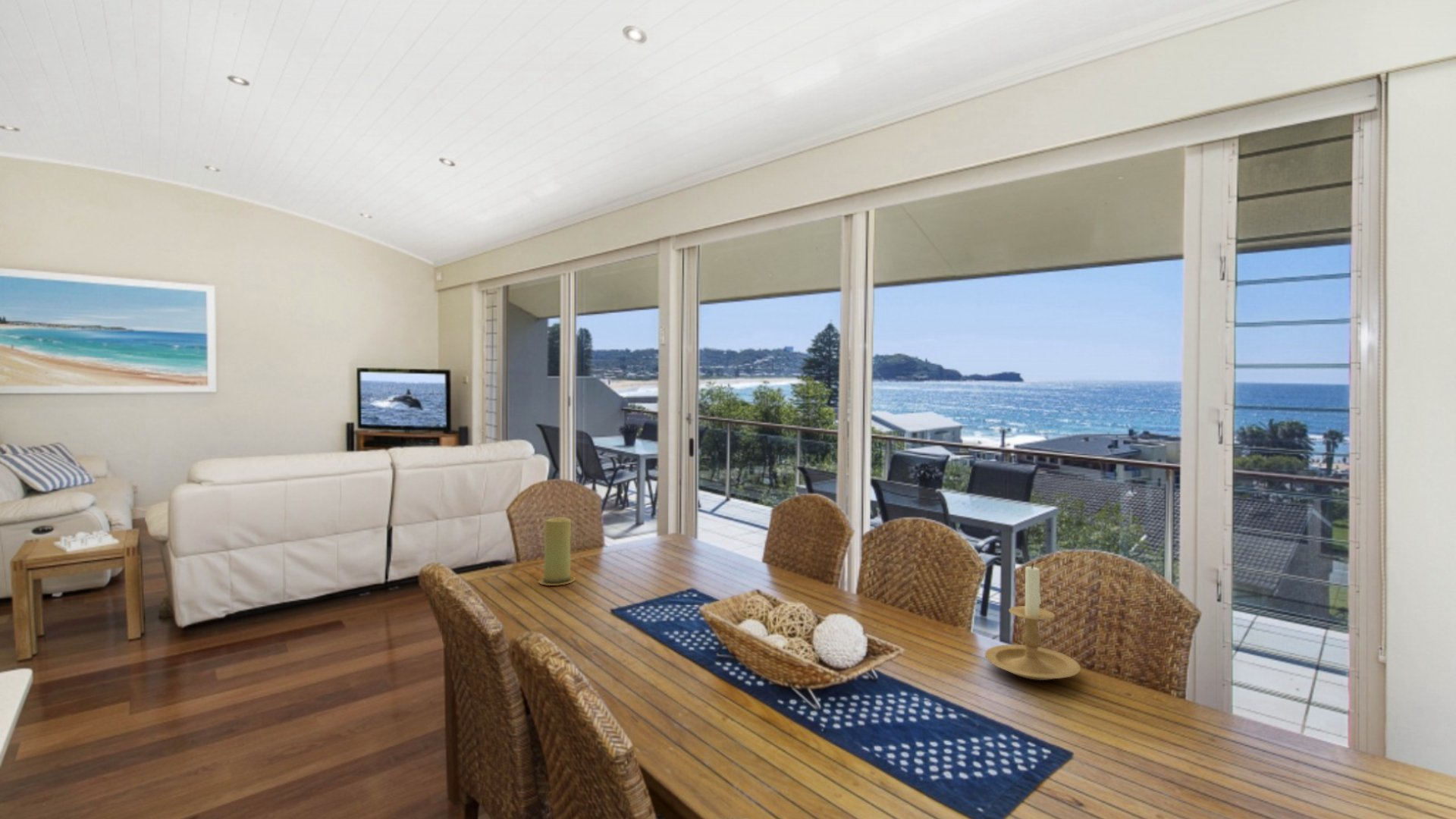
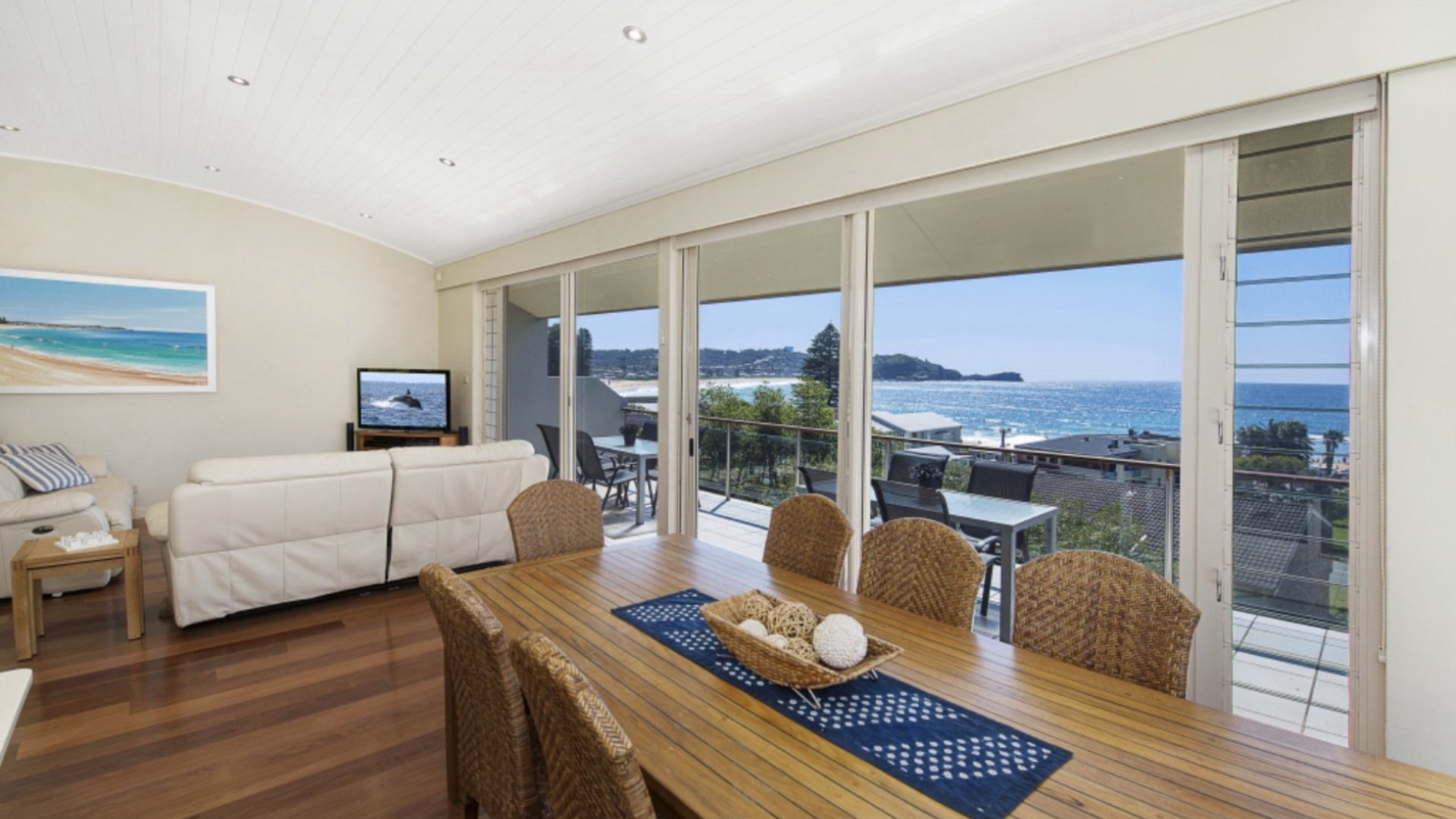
- candle holder (1031, 617)
- candle (557, 549)
